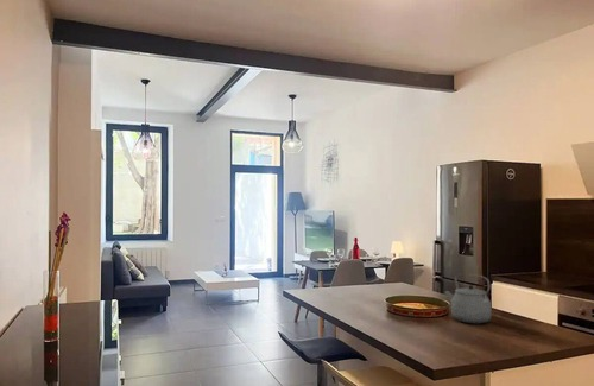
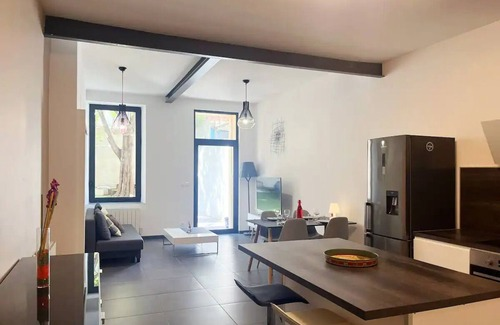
- tea kettle (466, 296)
